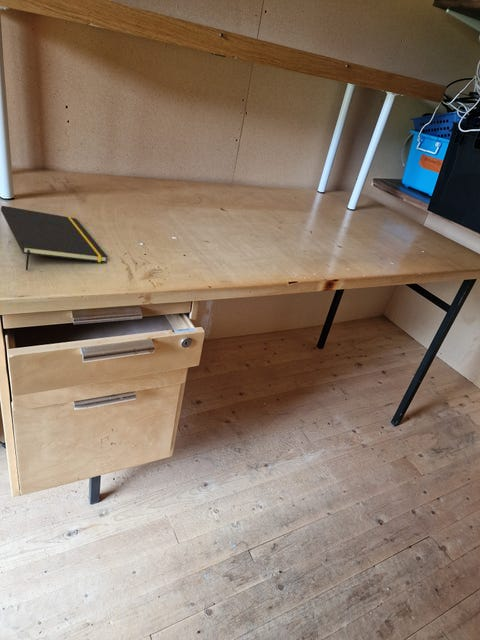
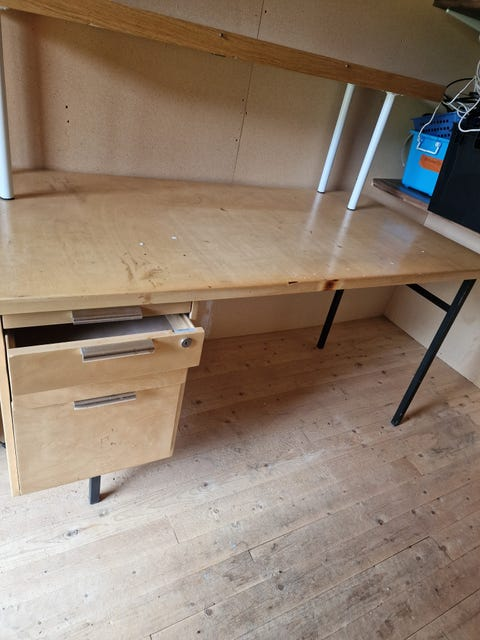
- notepad (53, 233)
